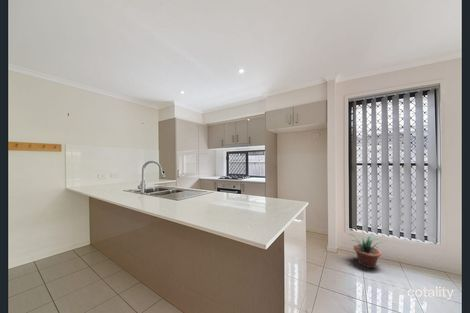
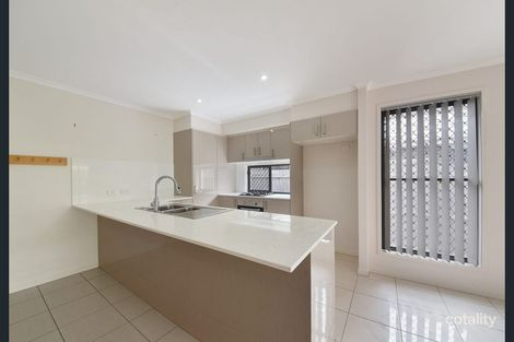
- potted plant (365, 250)
